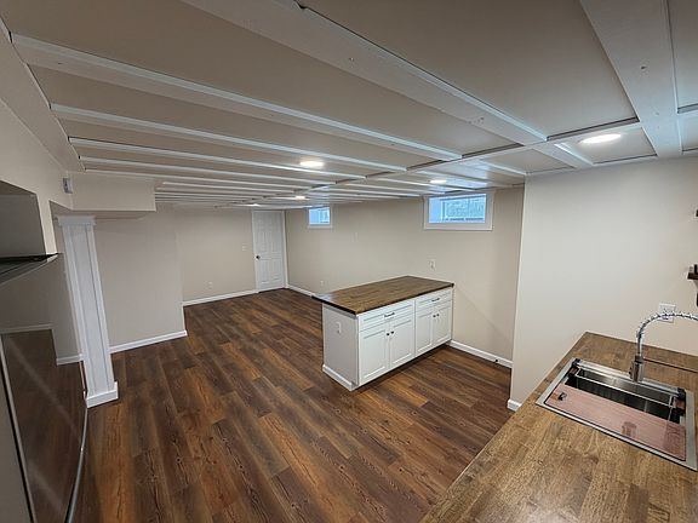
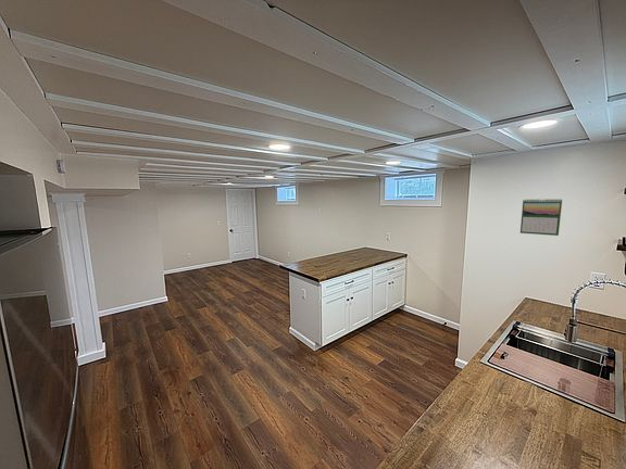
+ calendar (540, 216)
